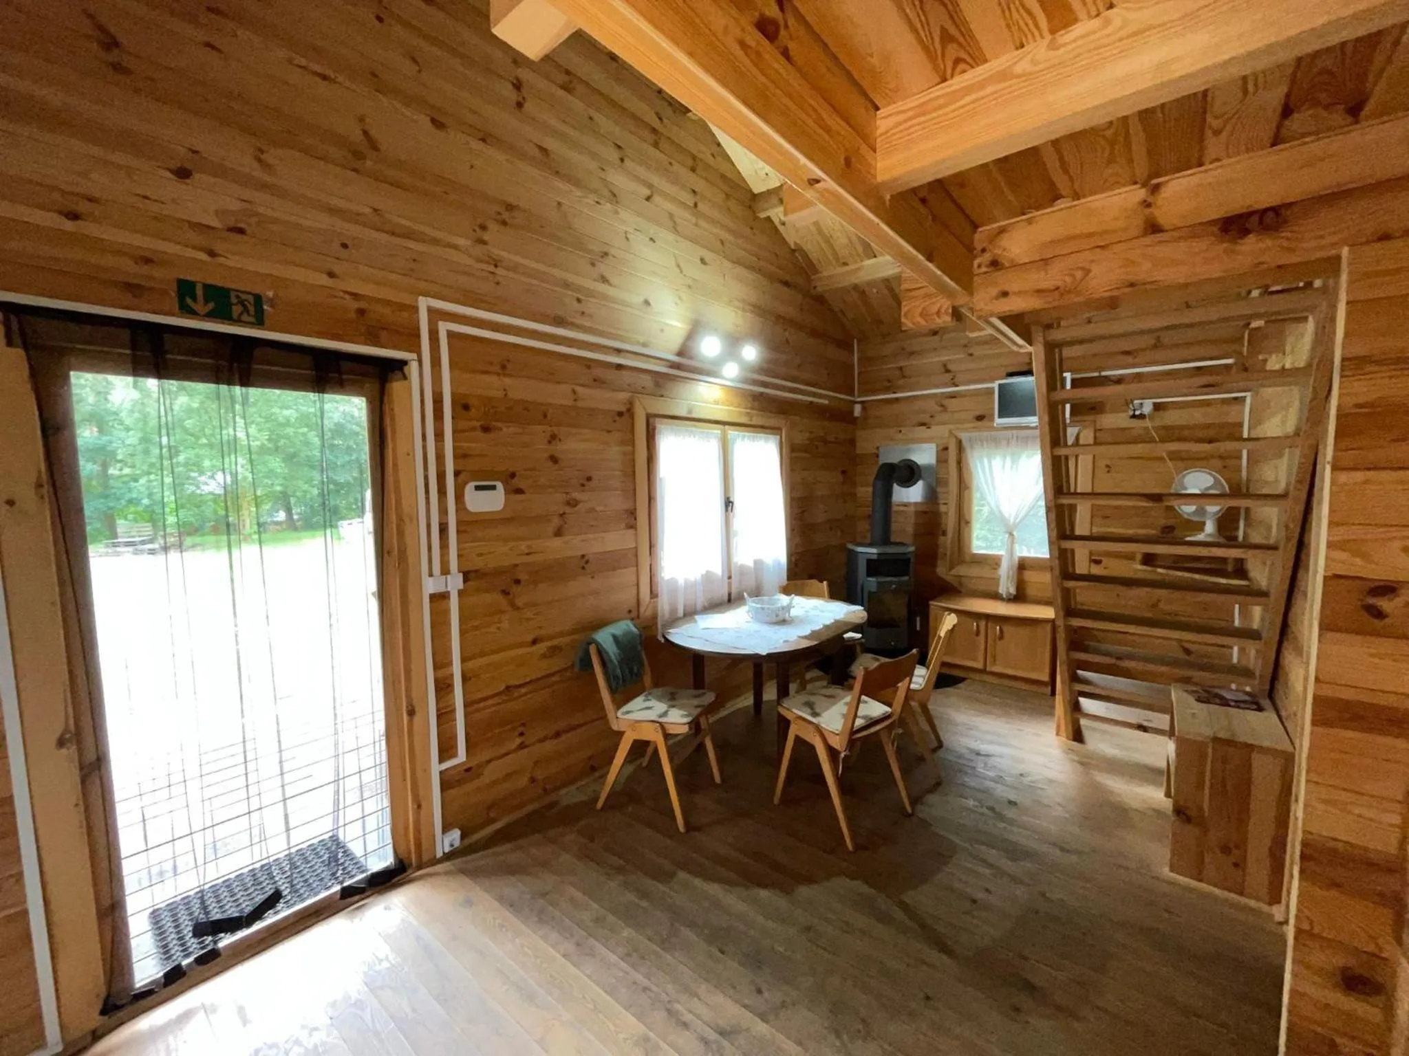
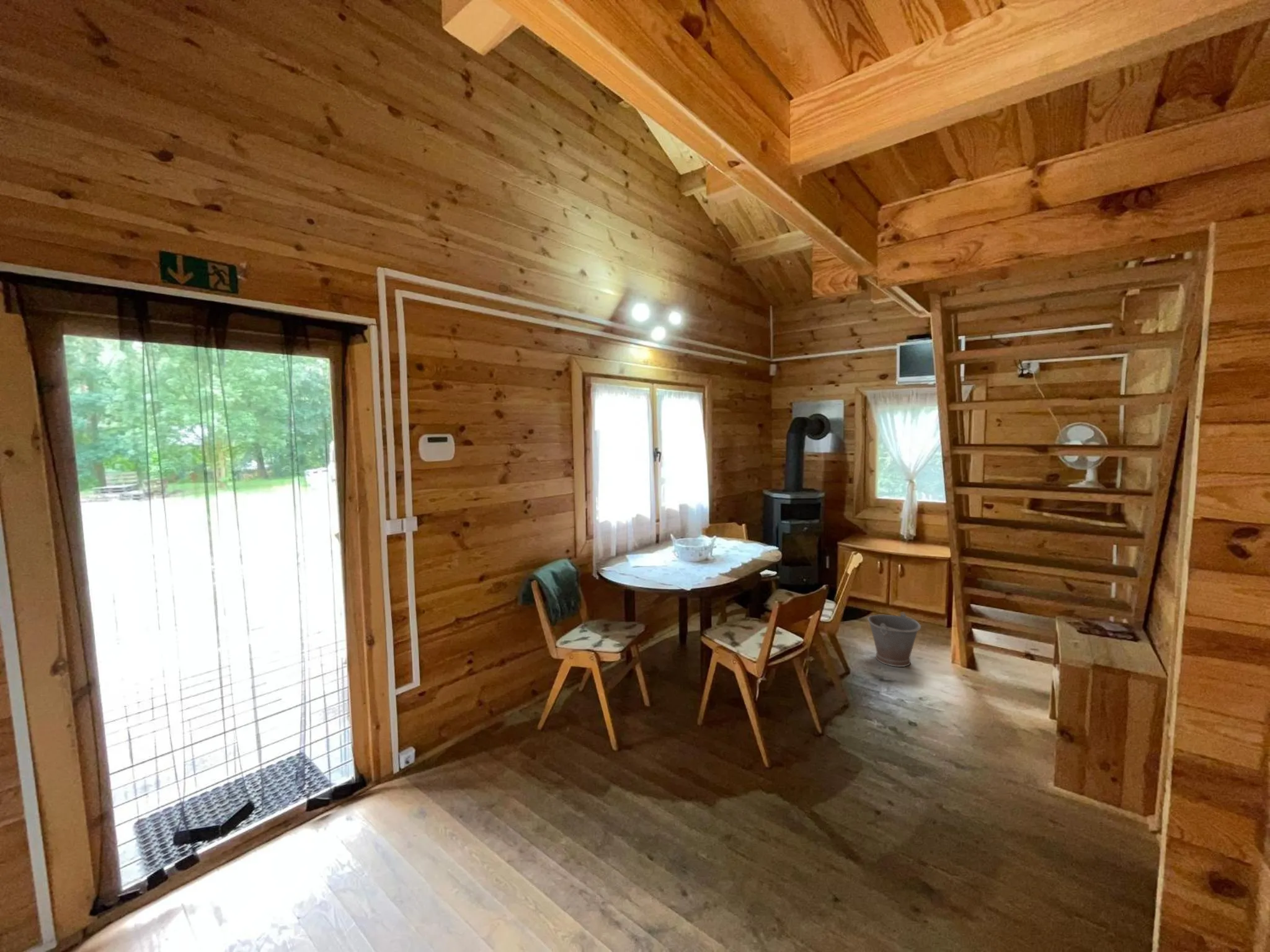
+ bucket (892, 638)
